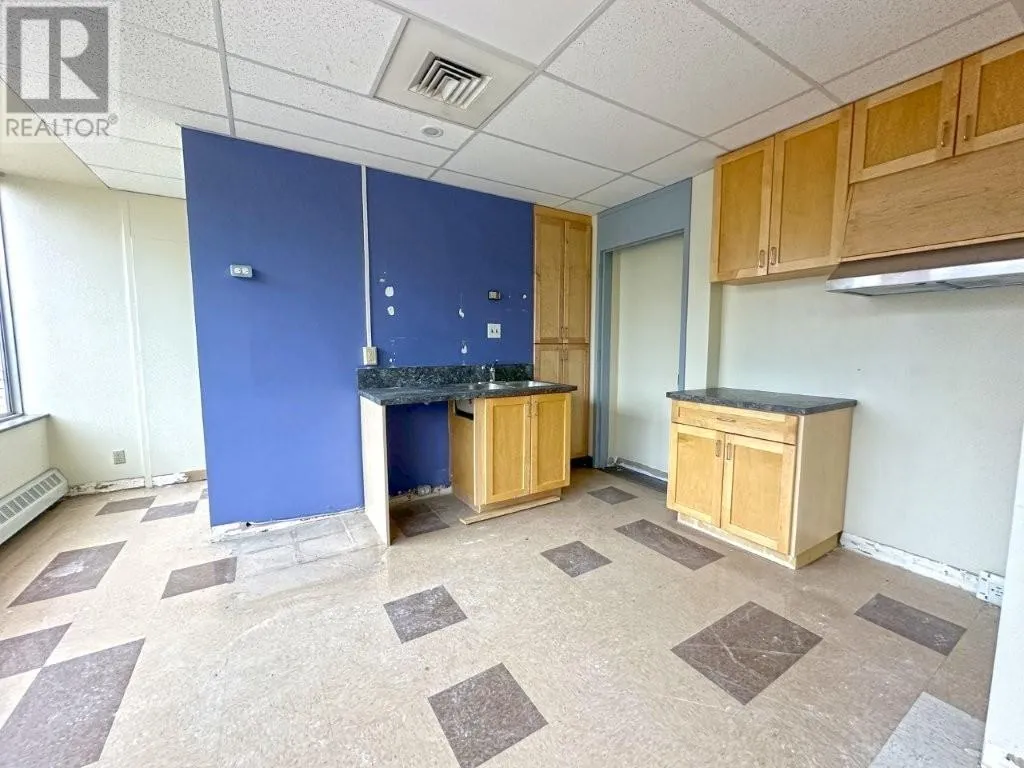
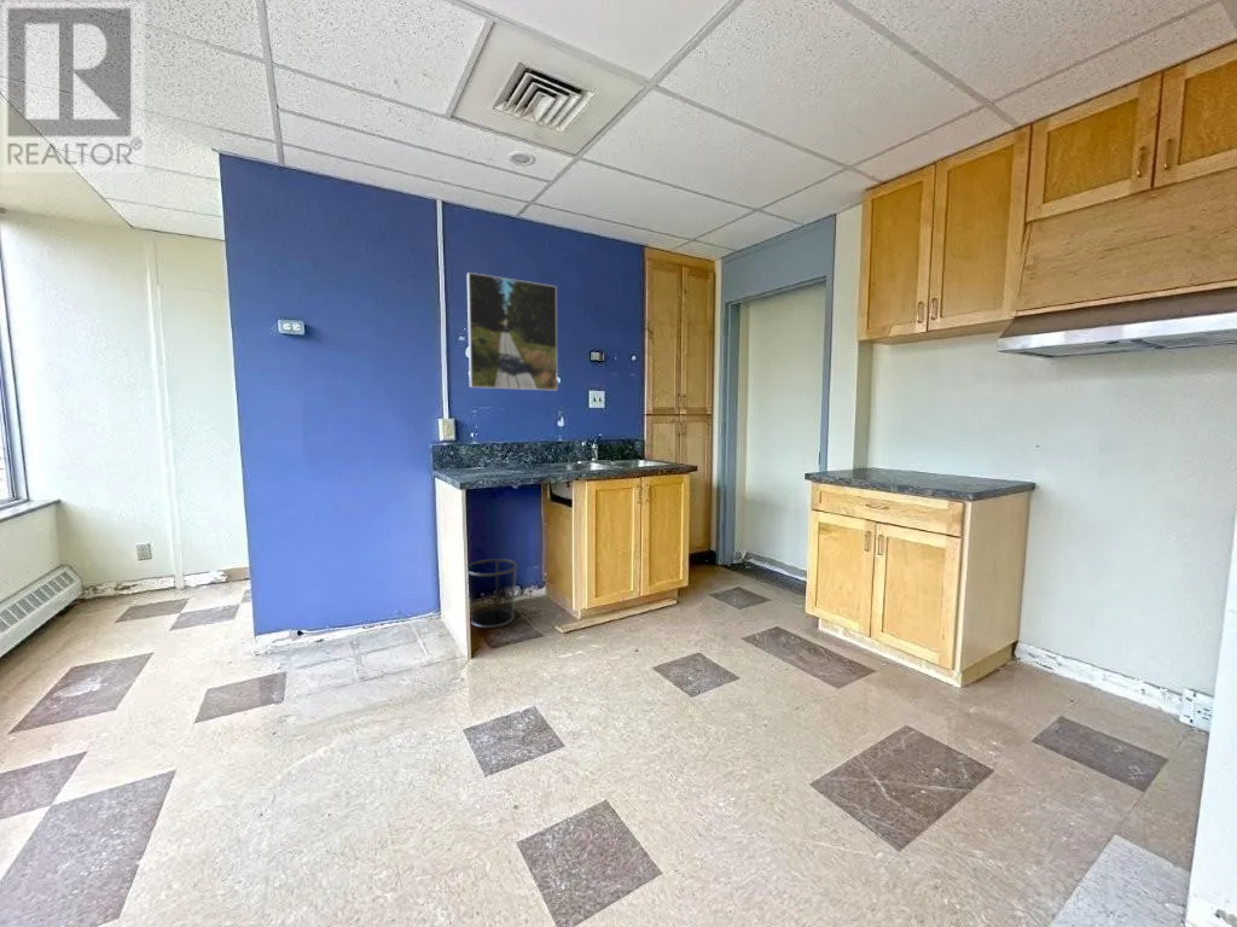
+ waste bin (492, 591)
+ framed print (513, 334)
